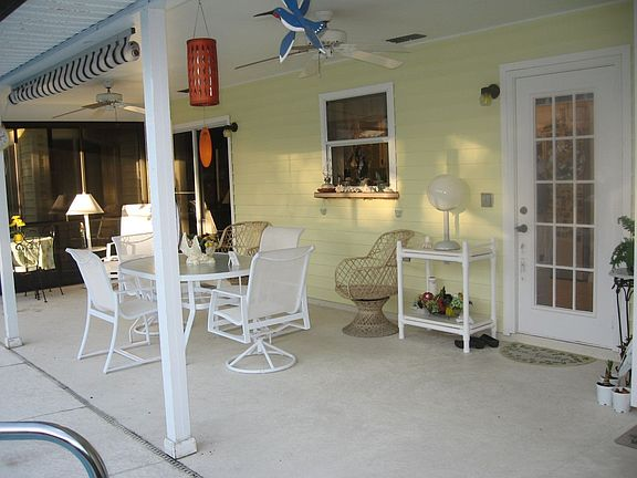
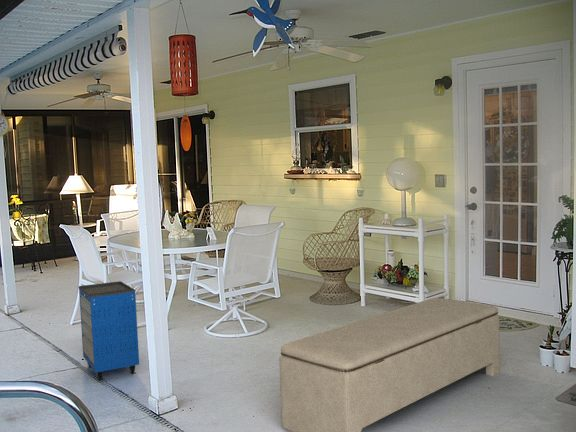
+ bench (400, 360)
+ cabinet (108, 328)
